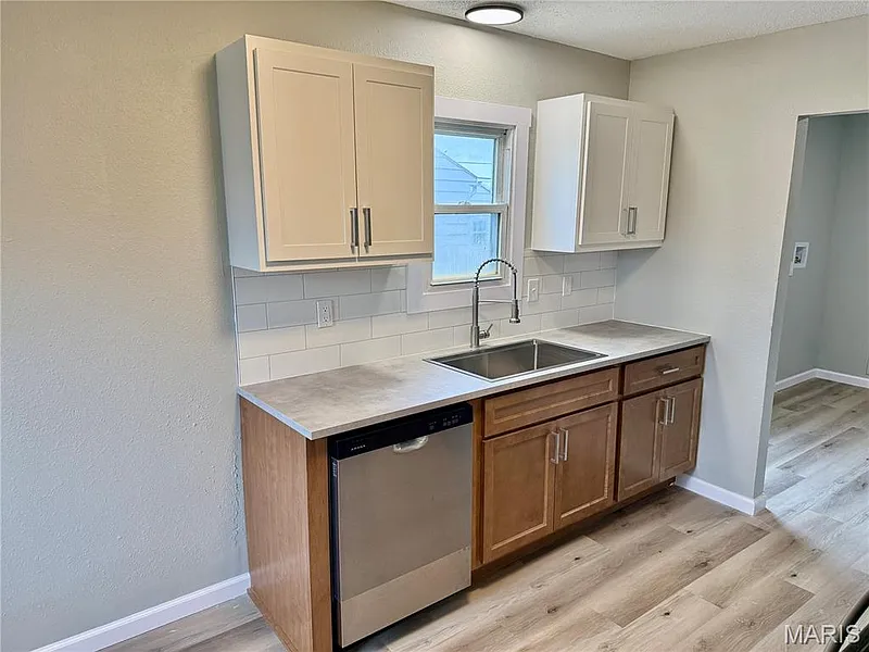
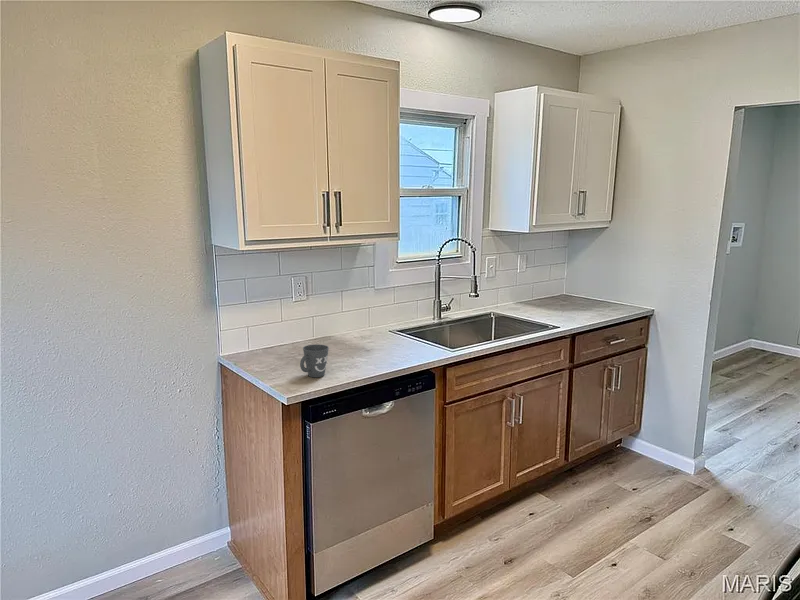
+ mug (313, 362)
